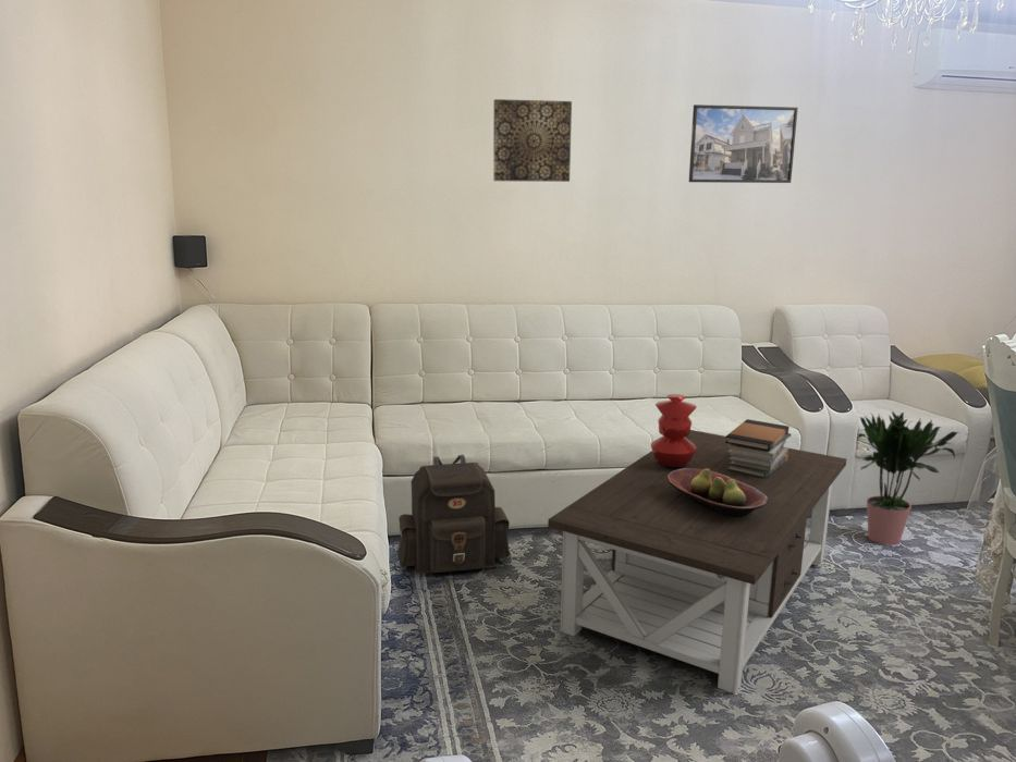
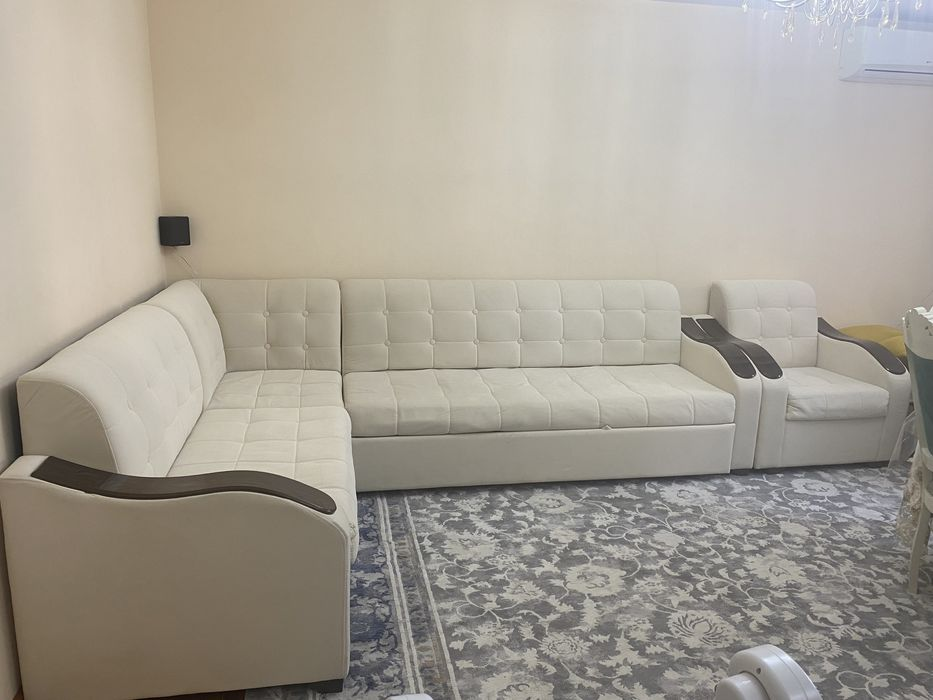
- wall art (531, 140)
- coffee table (708, 541)
- backpack (453, 512)
- vase (674, 430)
- fruit bowl (715, 488)
- potted plant (890, 471)
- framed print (743, 145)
- book stack (757, 447)
